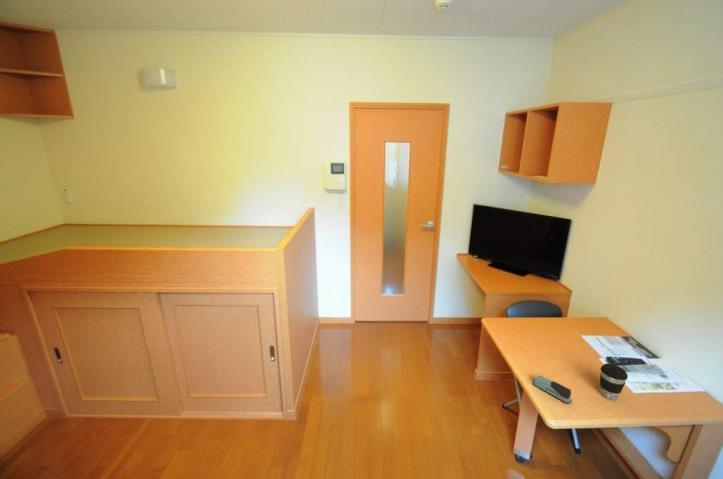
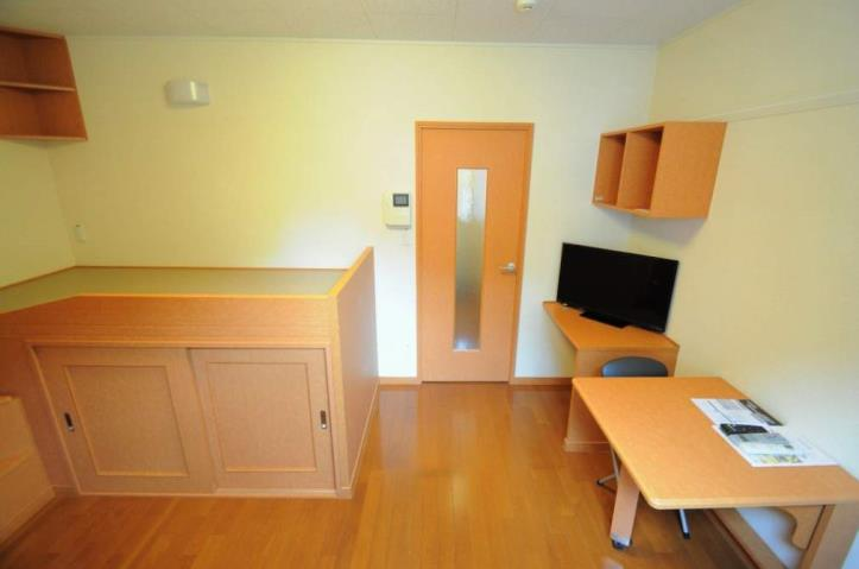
- stapler (552, 387)
- coffee cup (611, 382)
